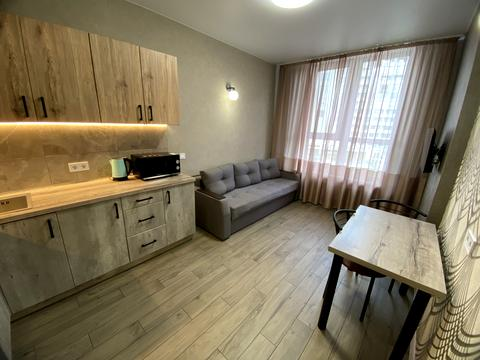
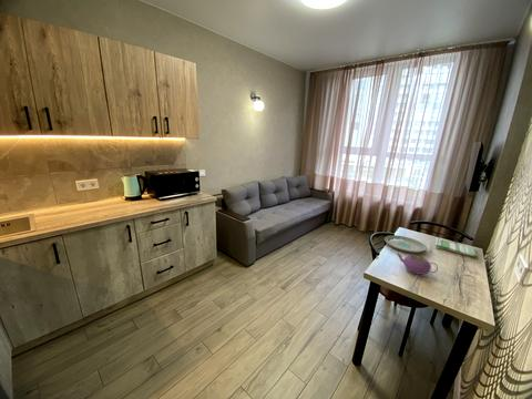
+ dish towel (453, 246)
+ plate (403, 244)
+ teapot (415, 264)
